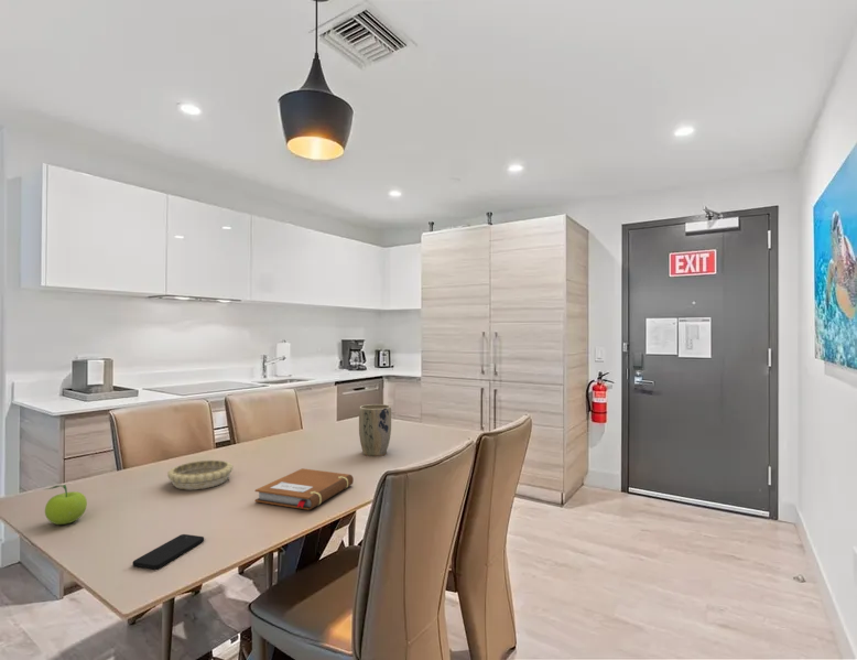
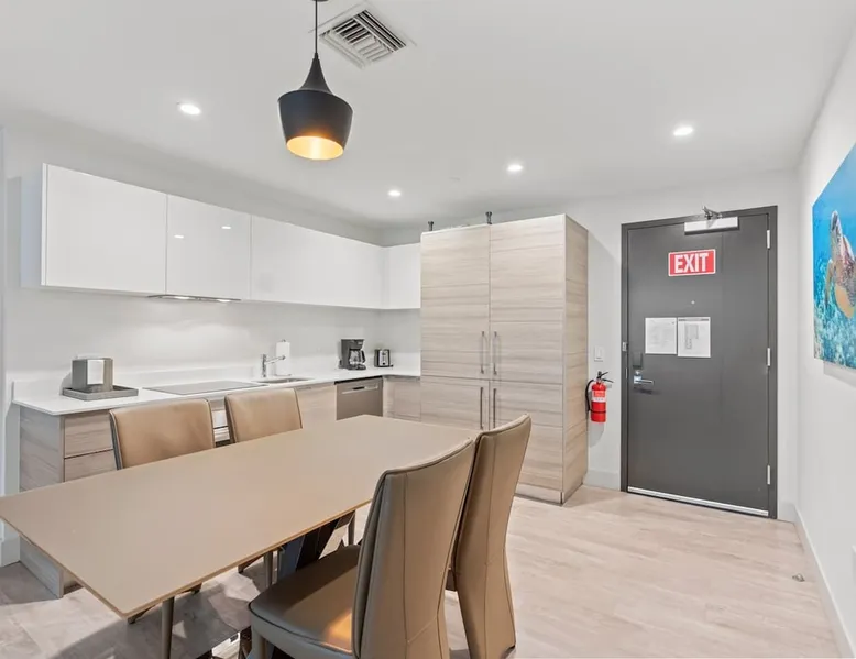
- smartphone (170, 550)
- notebook (305, 488)
- fruit (61, 502)
- plant pot (375, 430)
- decorative bowl (200, 474)
